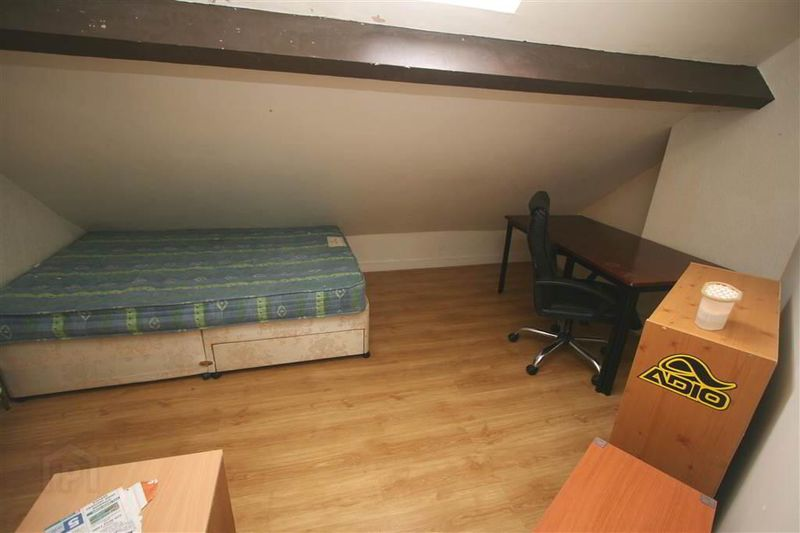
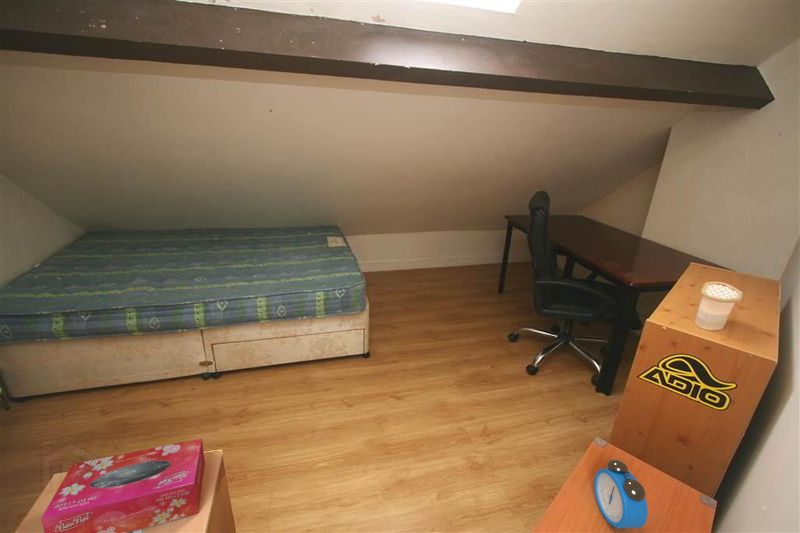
+ alarm clock (620, 494)
+ tissue box (135, 488)
